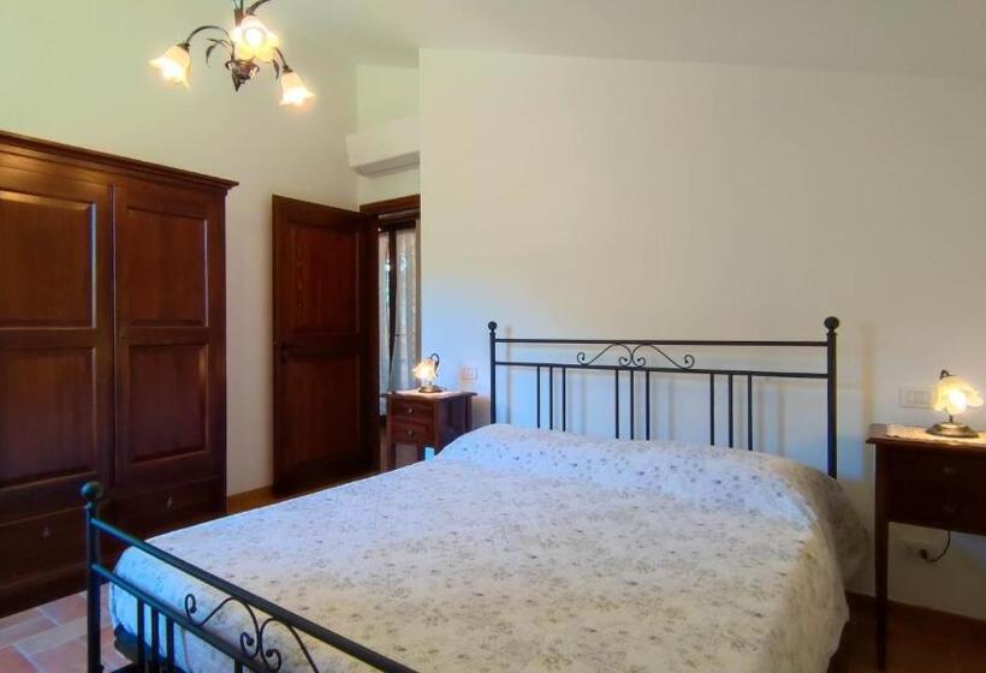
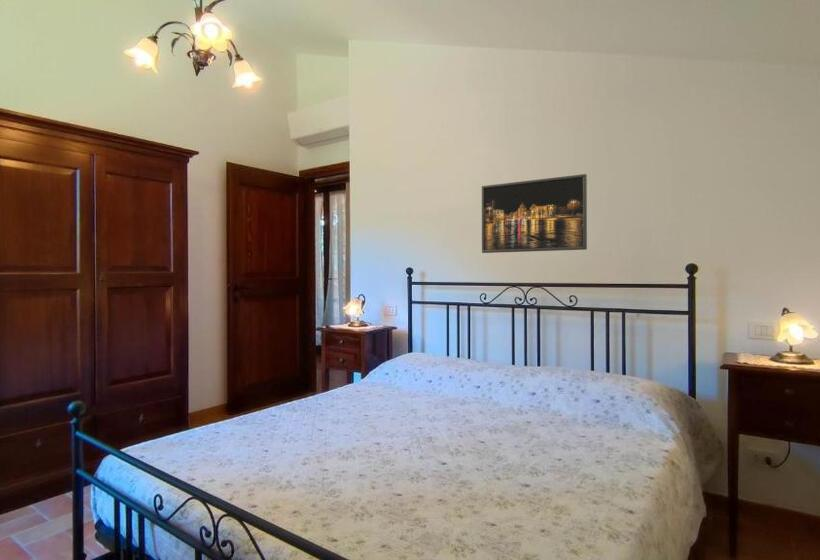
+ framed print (531, 216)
